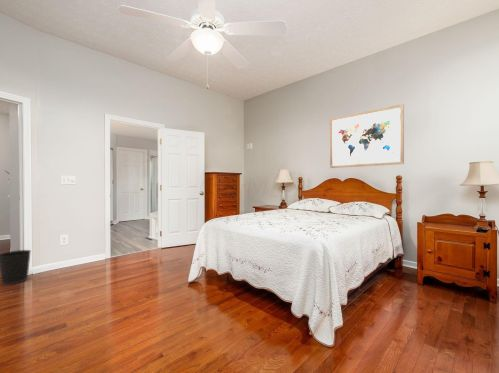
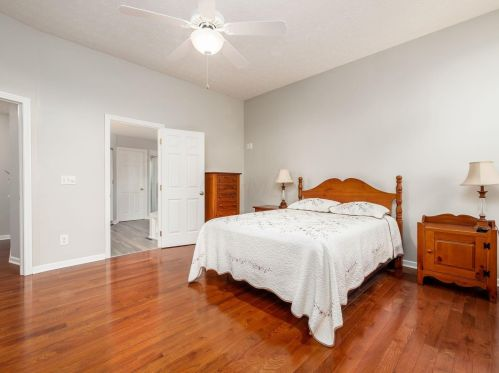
- wastebasket (15, 266)
- wall art (363, 139)
